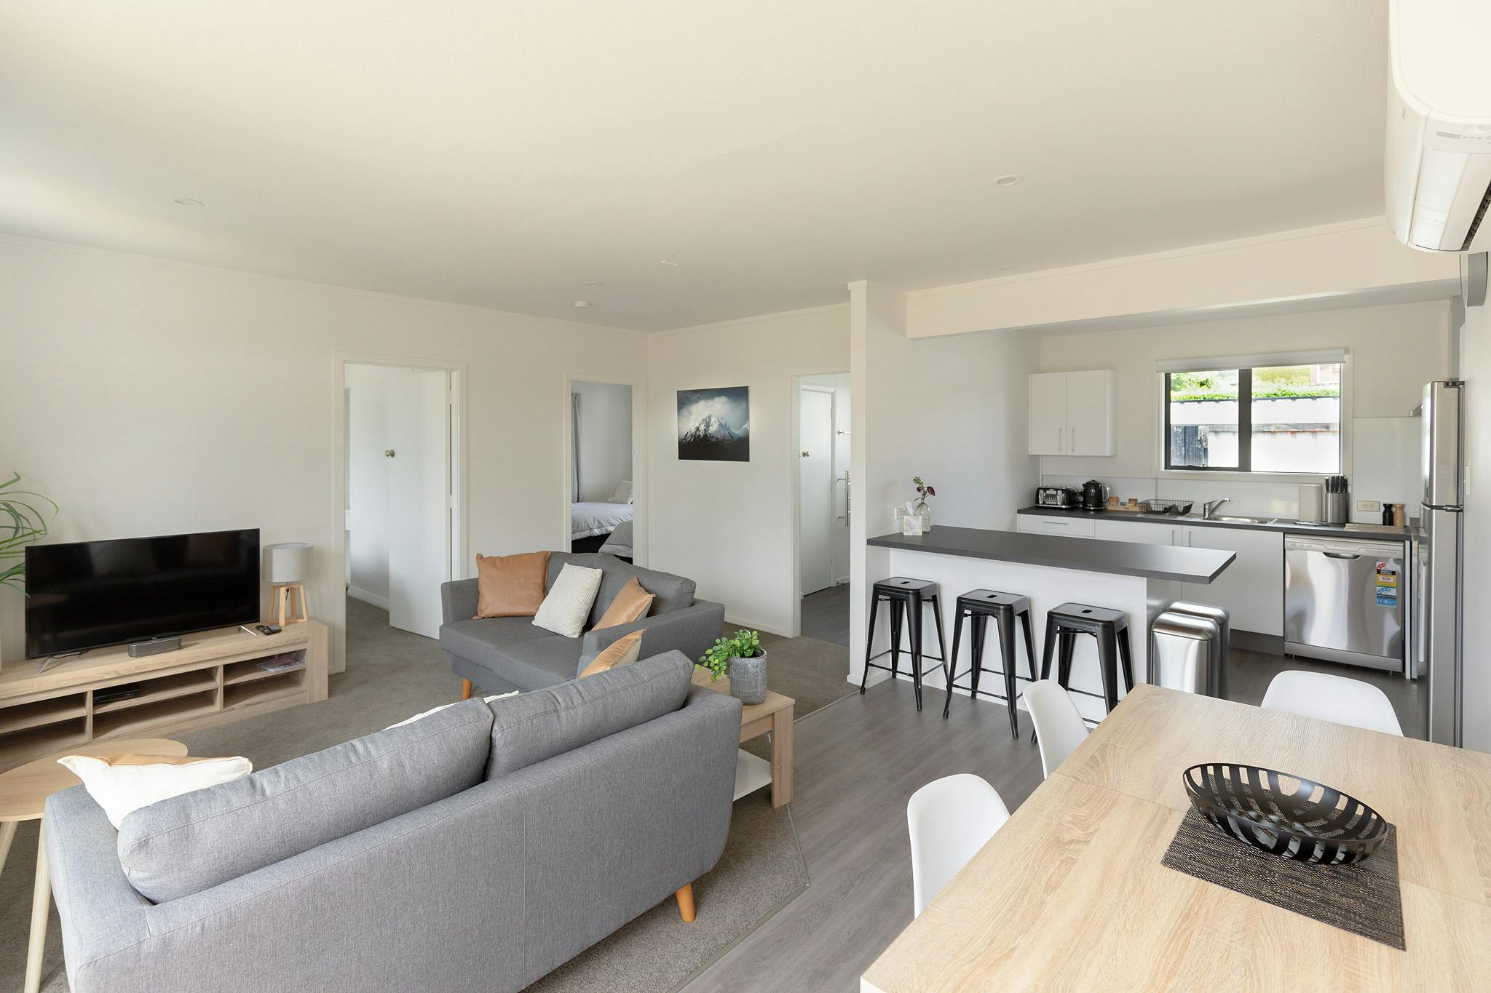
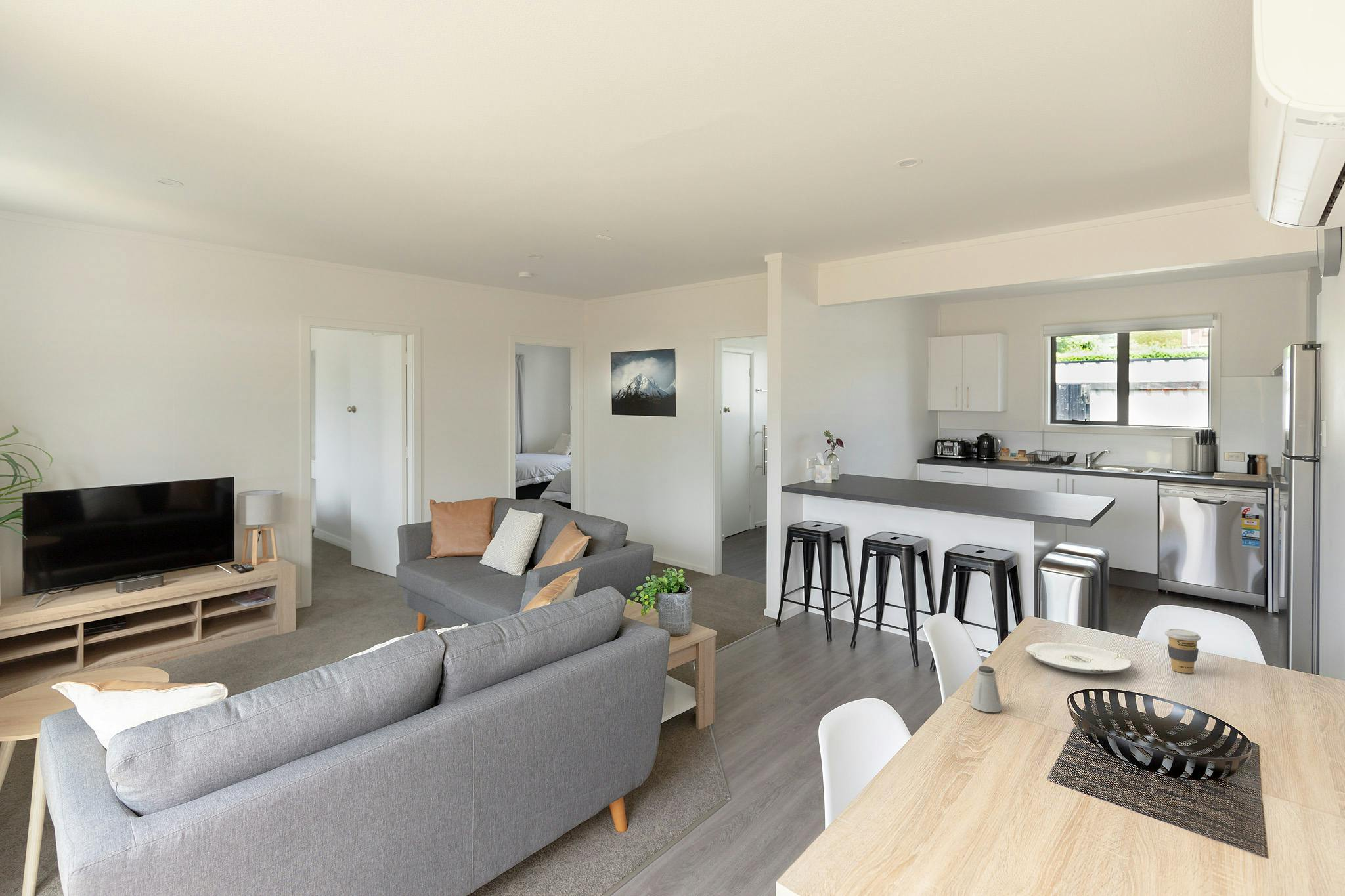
+ plate (1076, 658)
+ saltshaker (986, 687)
+ coffee cup (1182, 651)
